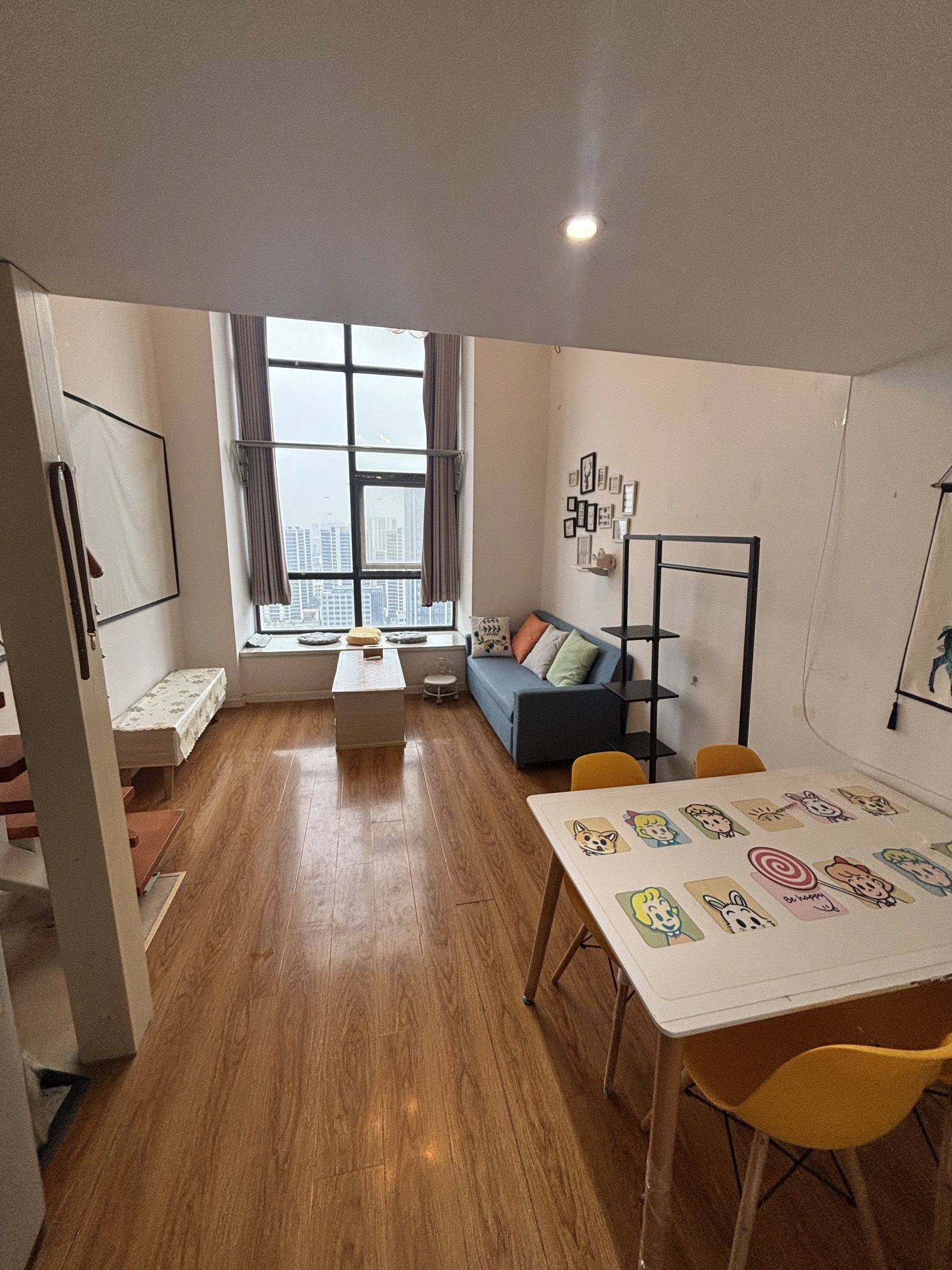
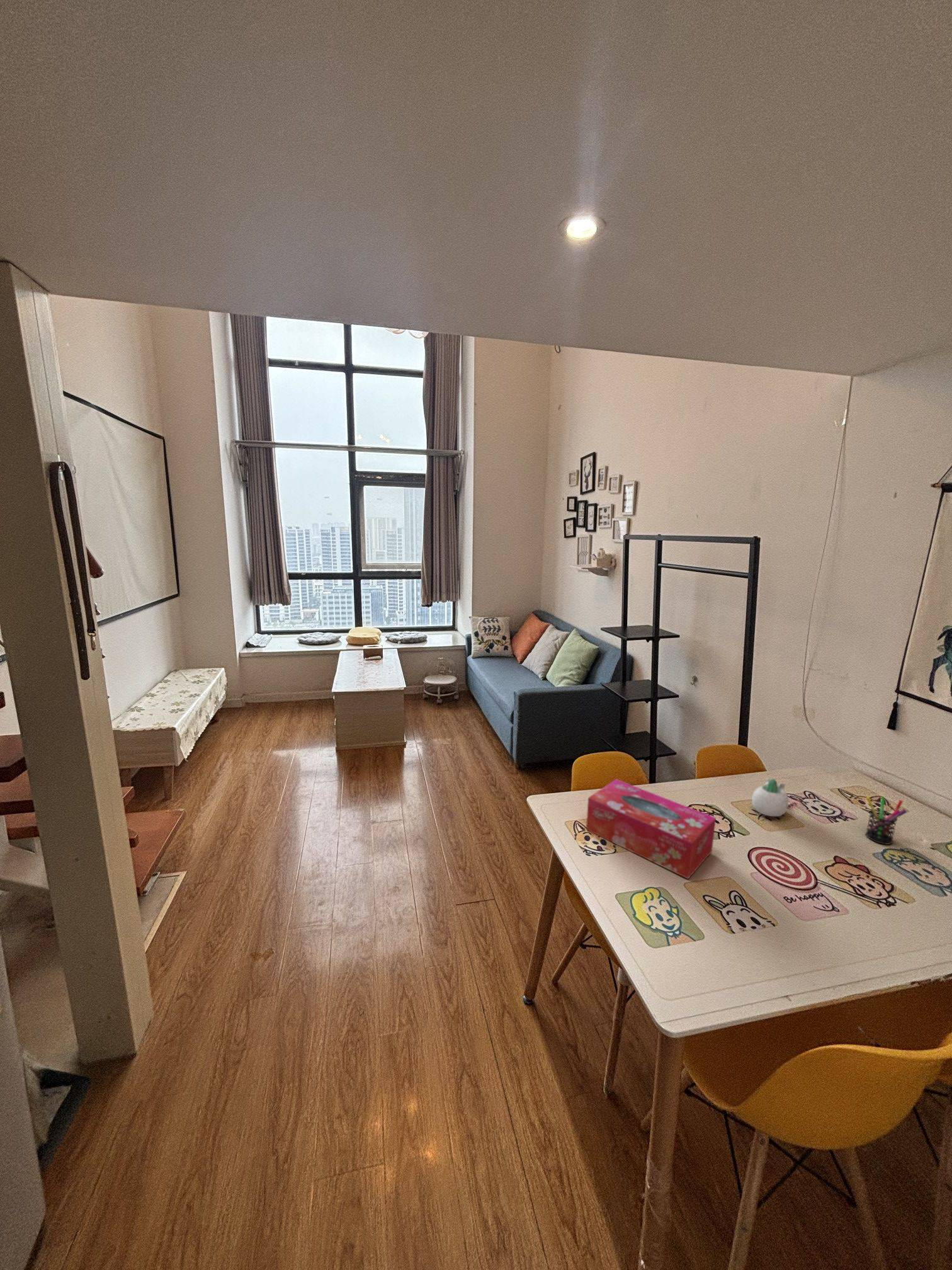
+ pen holder (883, 817)
+ succulent planter (771, 795)
+ tissue box (648, 823)
